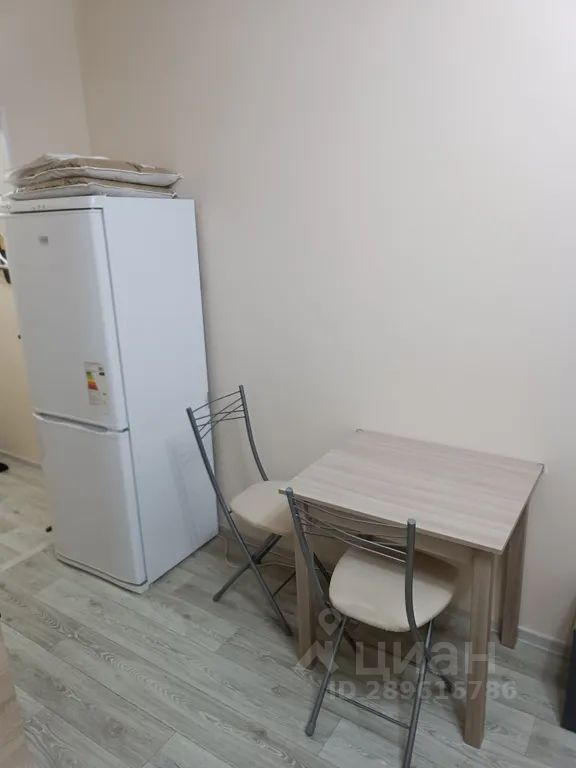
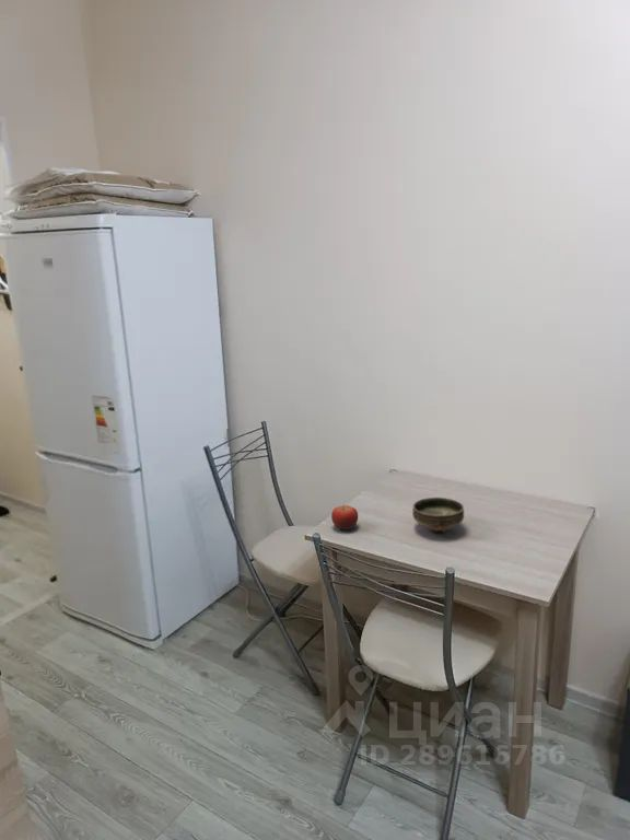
+ fruit (345, 515)
+ bowl (438, 517)
